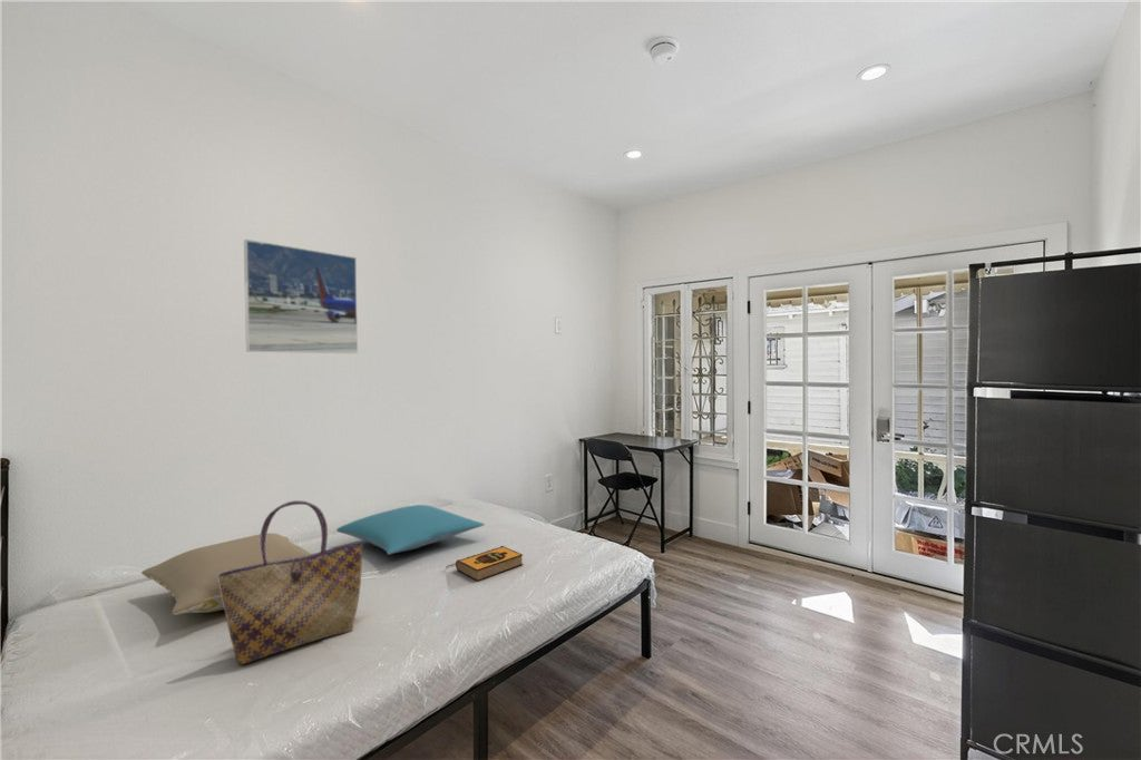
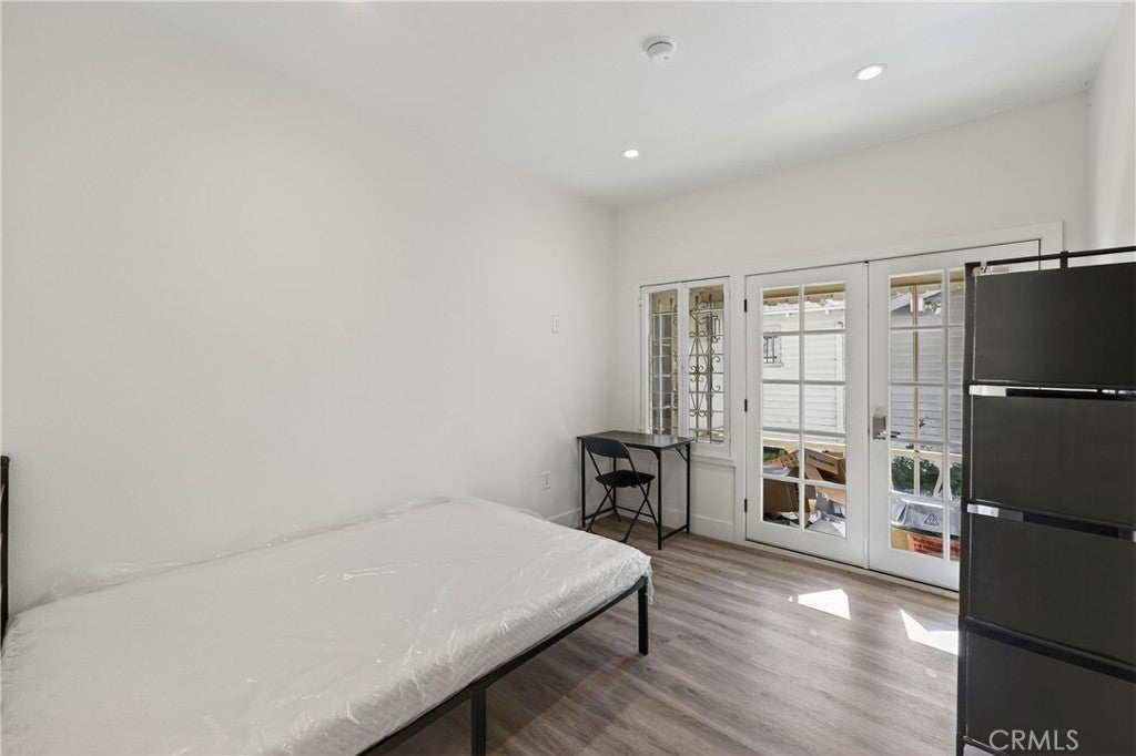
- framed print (304, 301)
- pillow (240, 567)
- tote bag (296, 572)
- pillow (411, 526)
- hardback book (489, 562)
